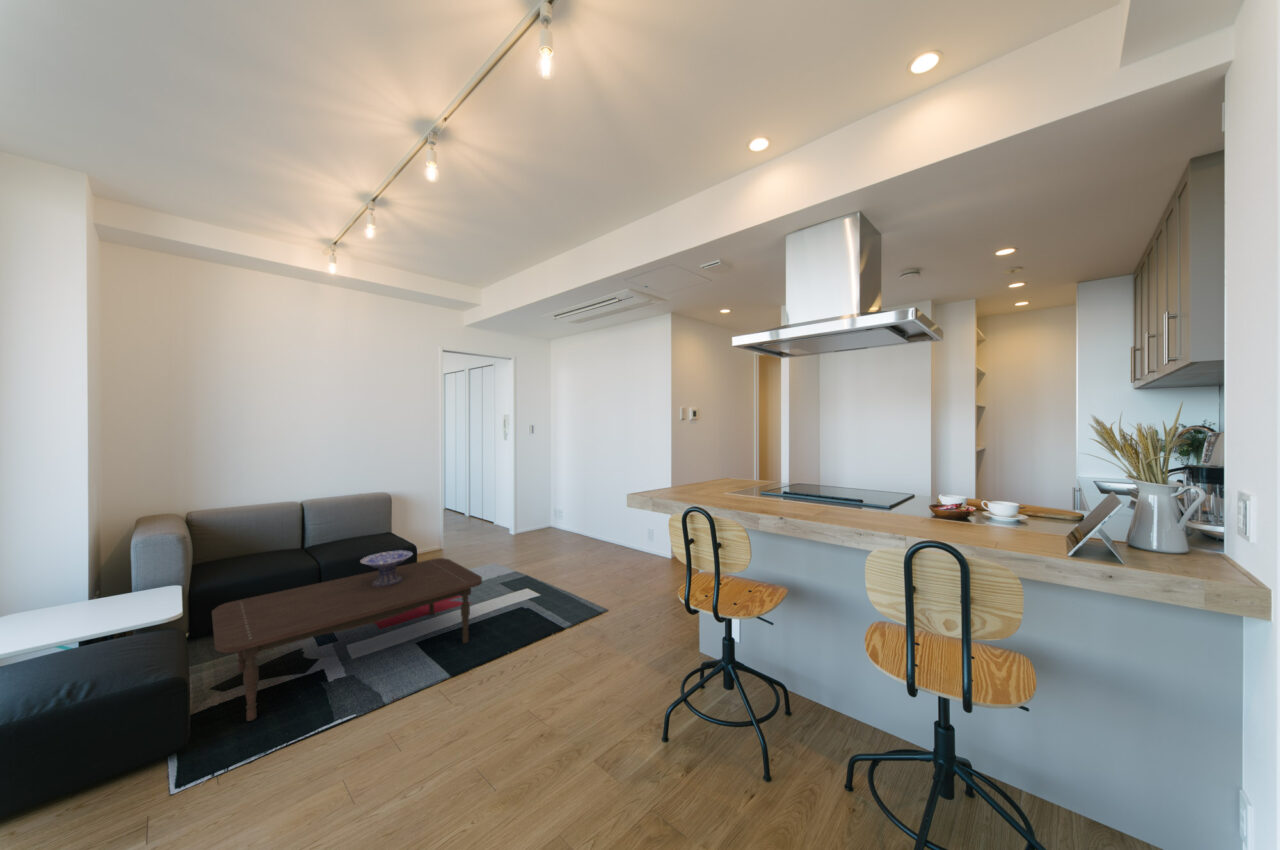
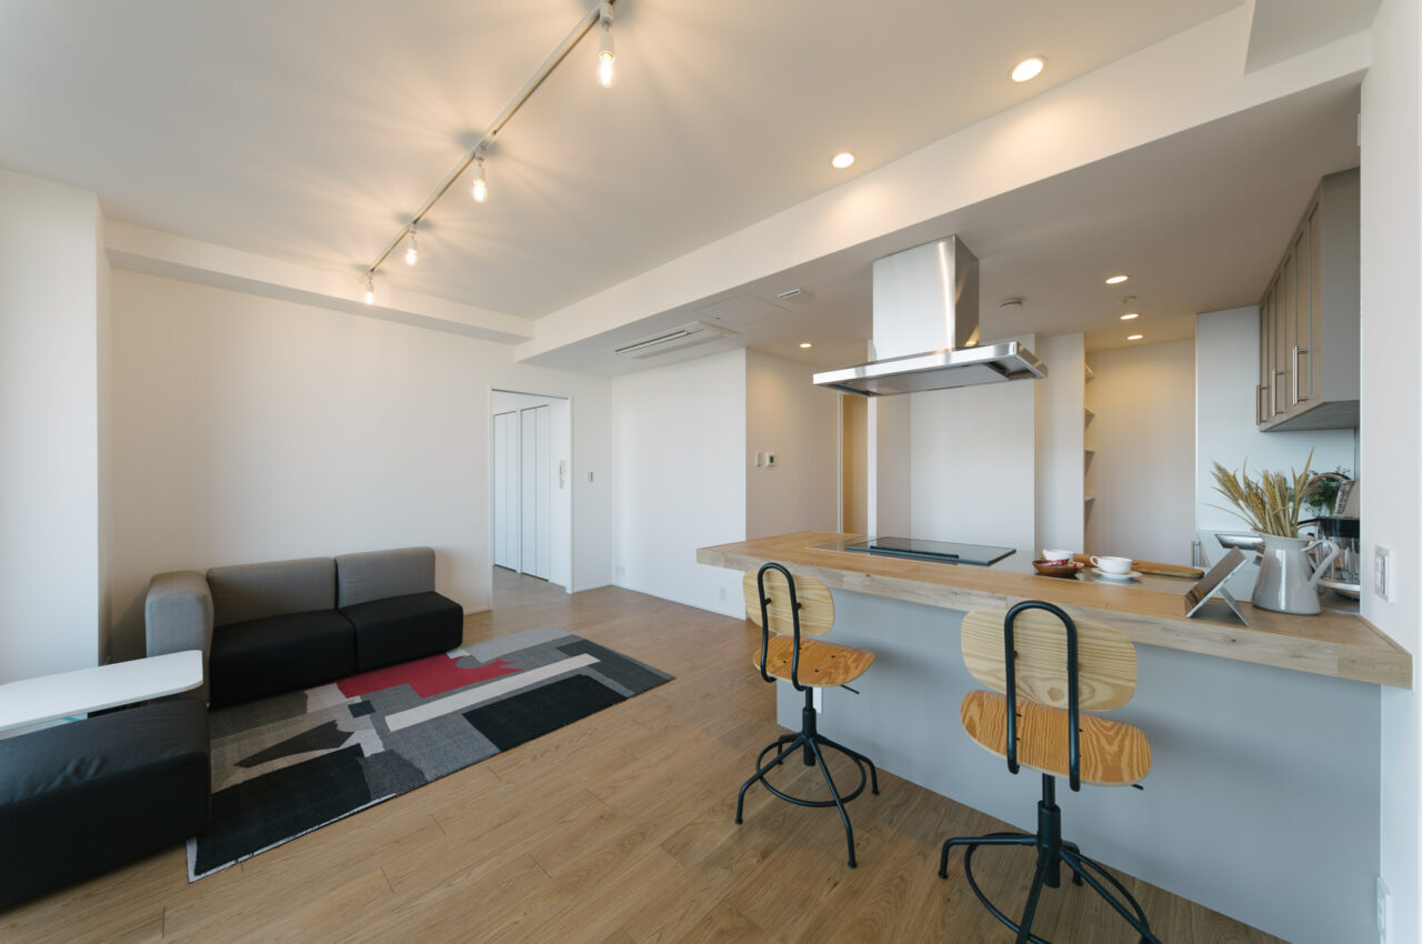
- decorative bowl (387, 570)
- coffee table (360, 623)
